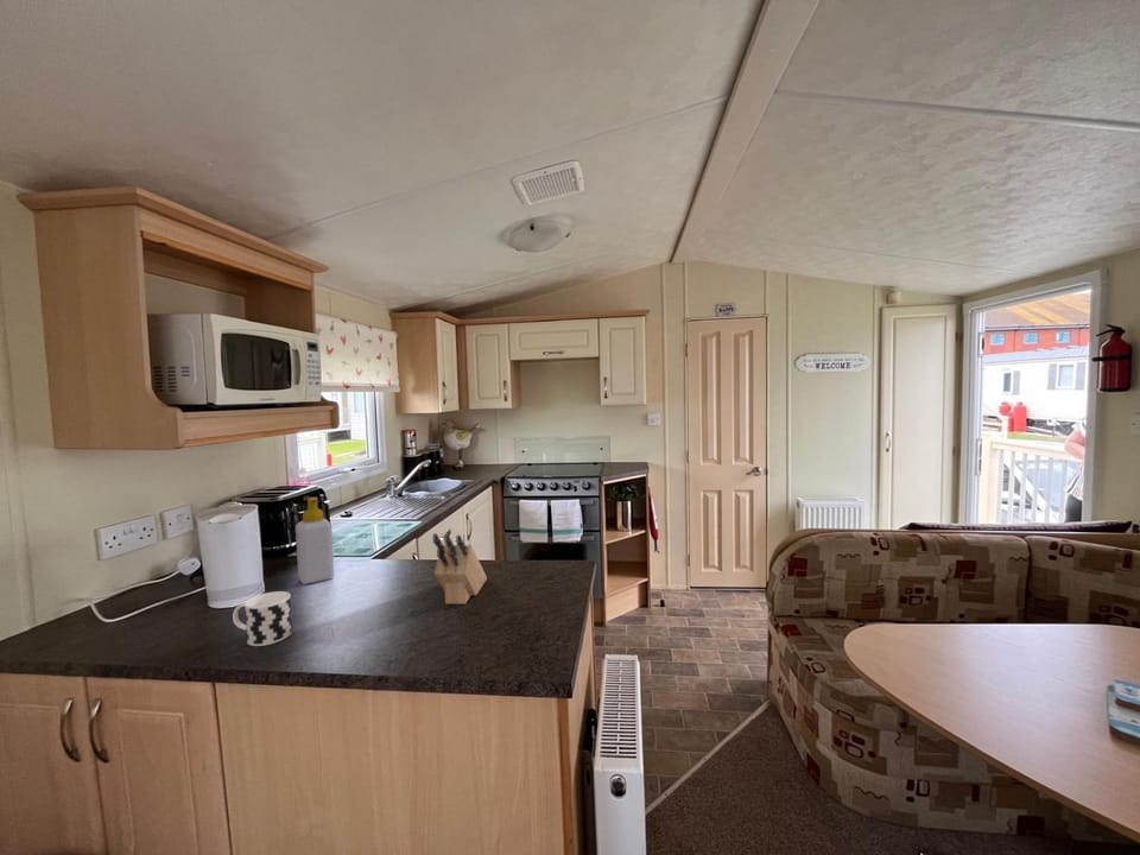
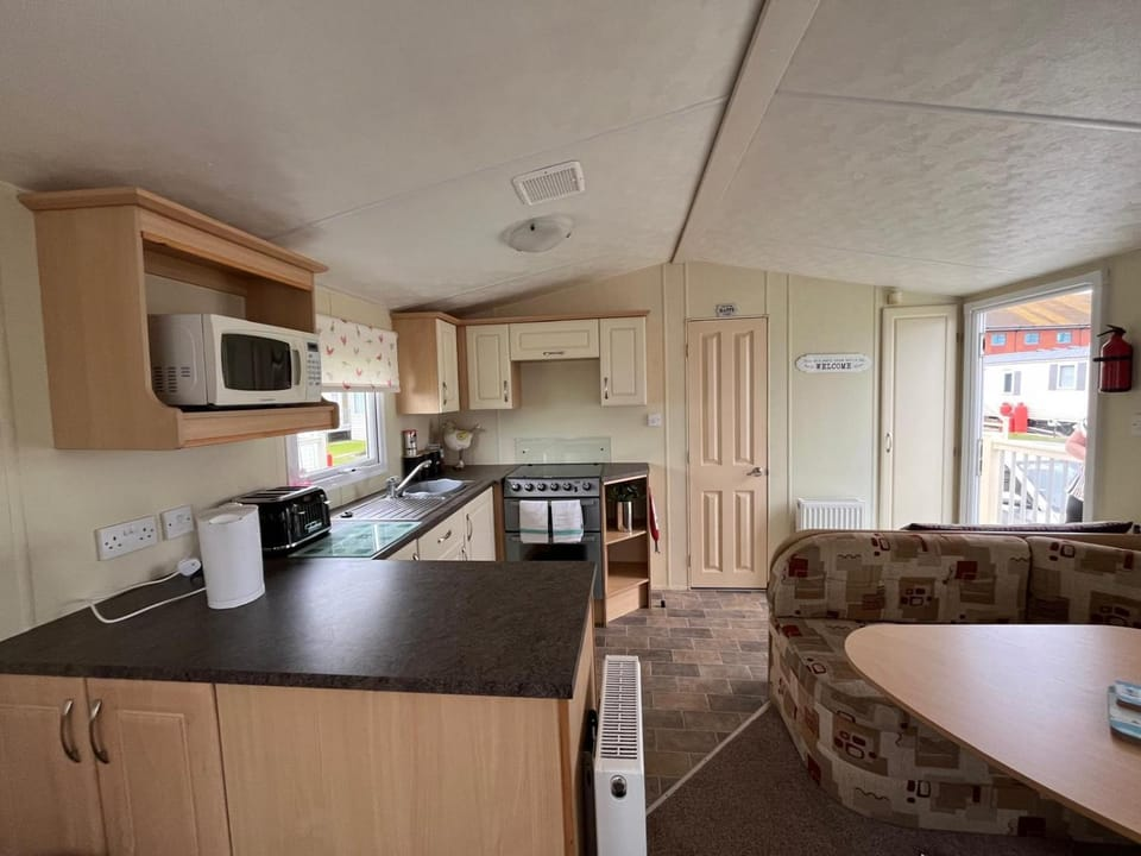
- knife block (460, 559)
- soap bottle (314, 538)
- cup (261, 618)
